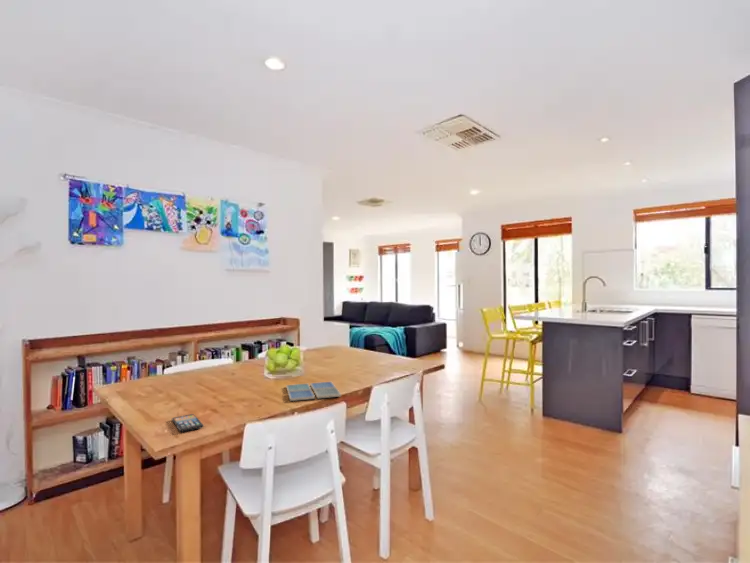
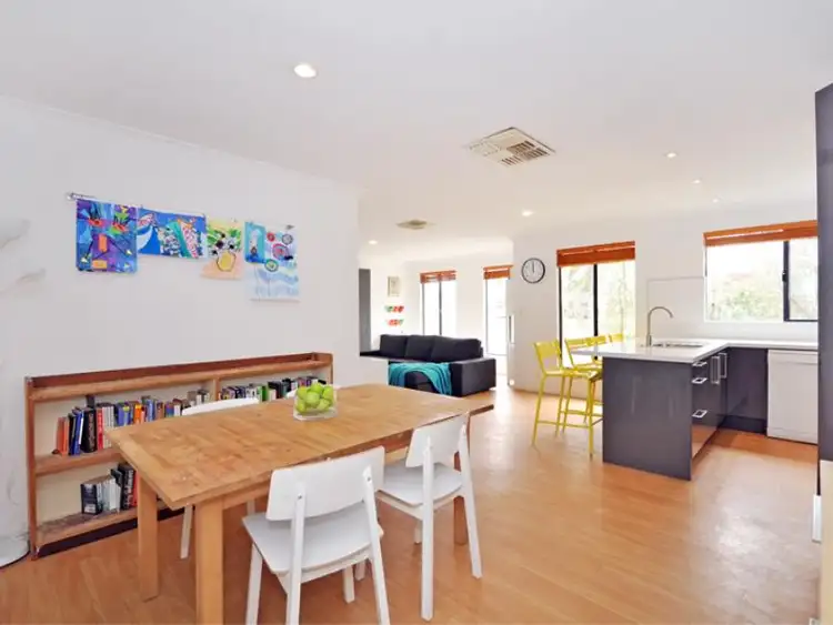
- smartphone (187, 422)
- drink coaster (311, 390)
